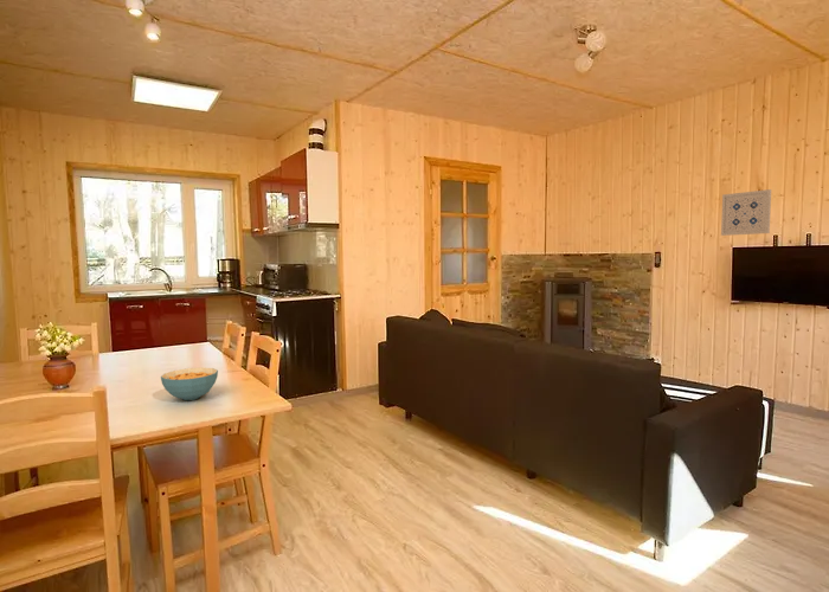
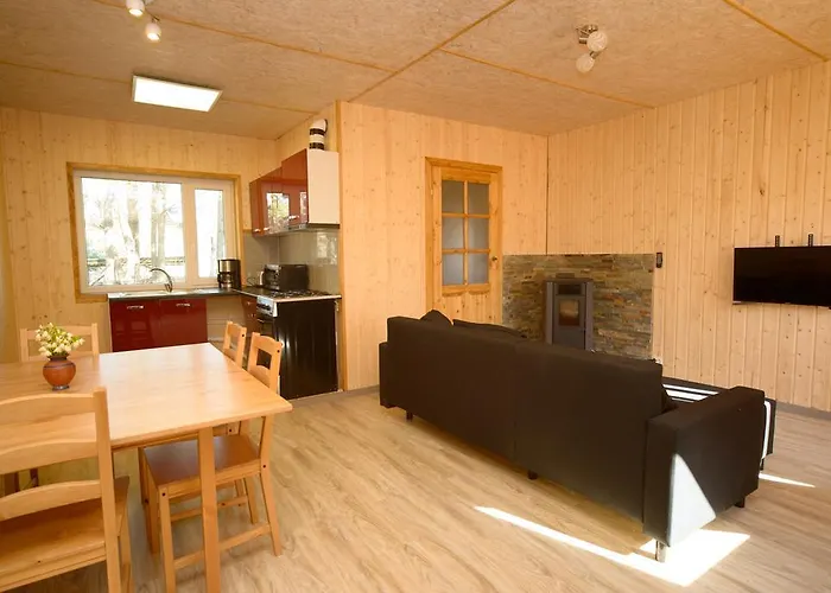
- wall art (745, 213)
- cereal bowl (189, 385)
